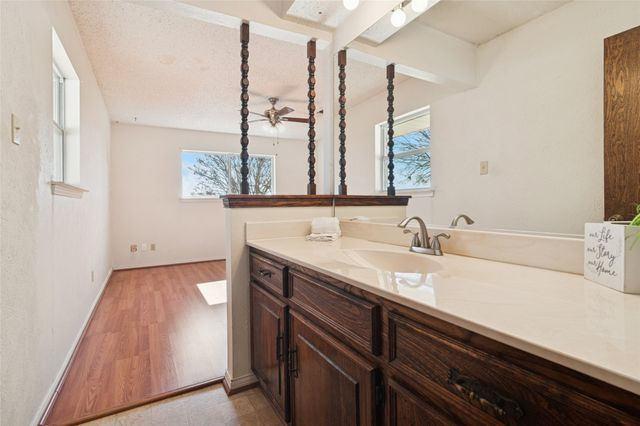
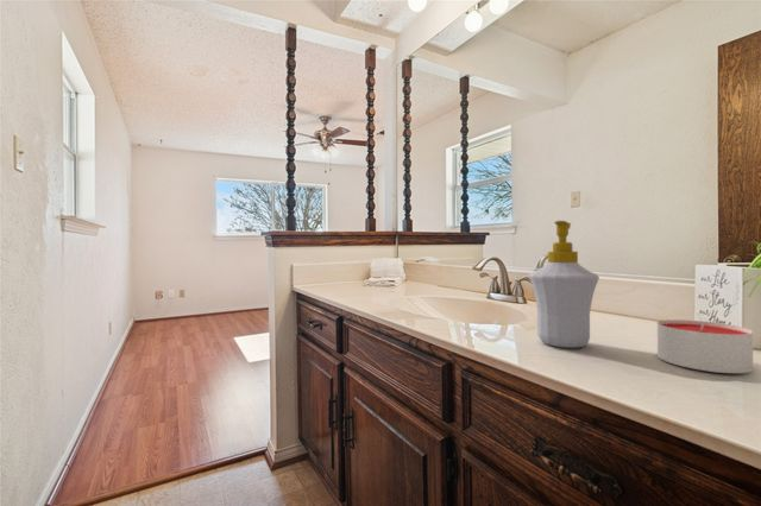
+ soap bottle (562, 282)
+ candle (702, 342)
